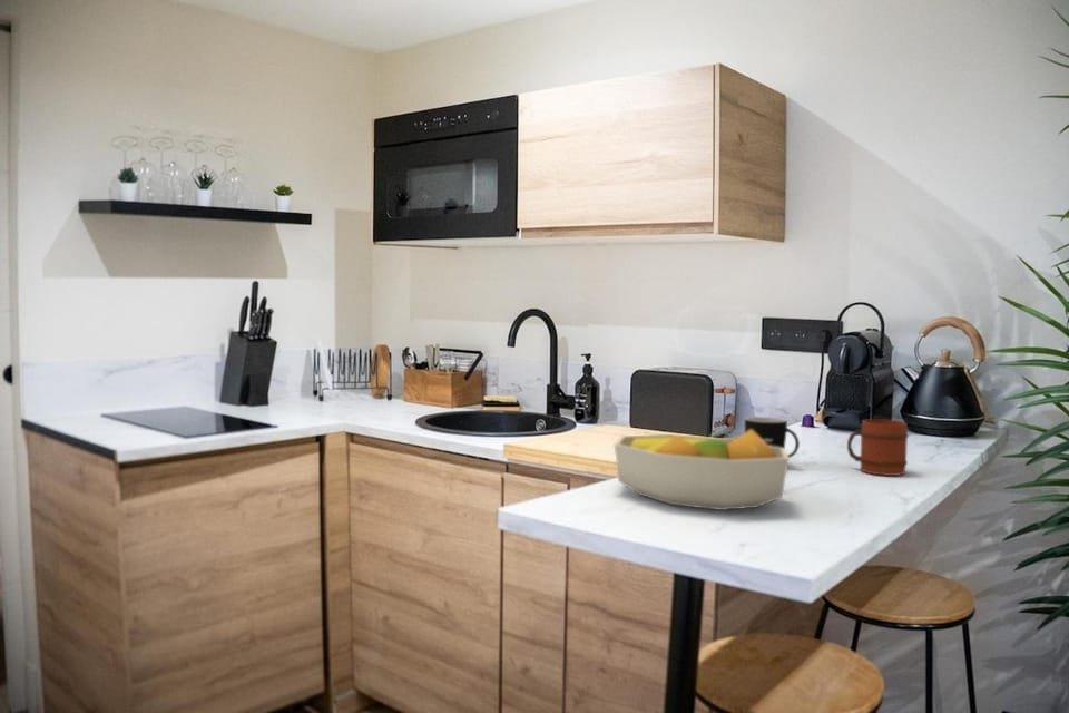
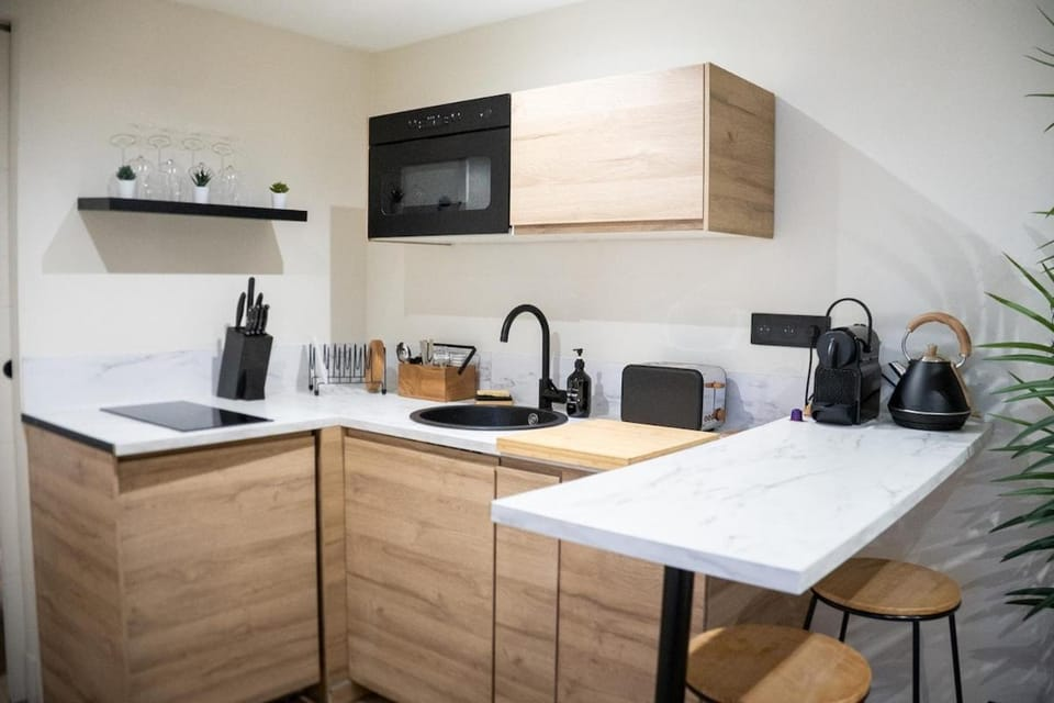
- mug (876, 446)
- fruit bowl (698, 459)
- mug (772, 442)
